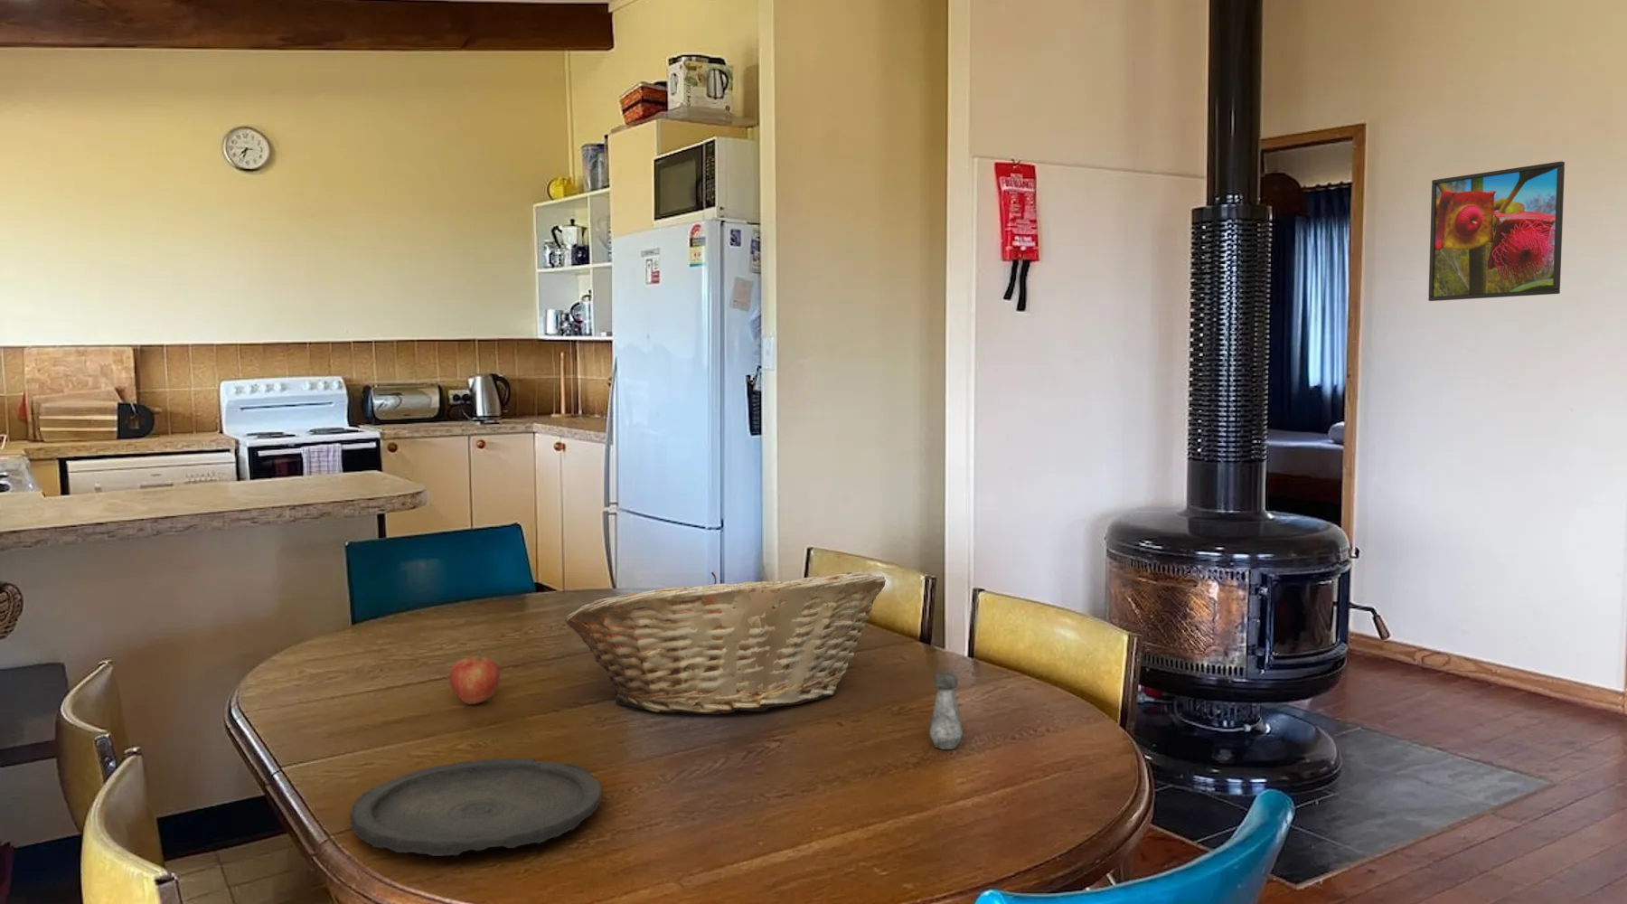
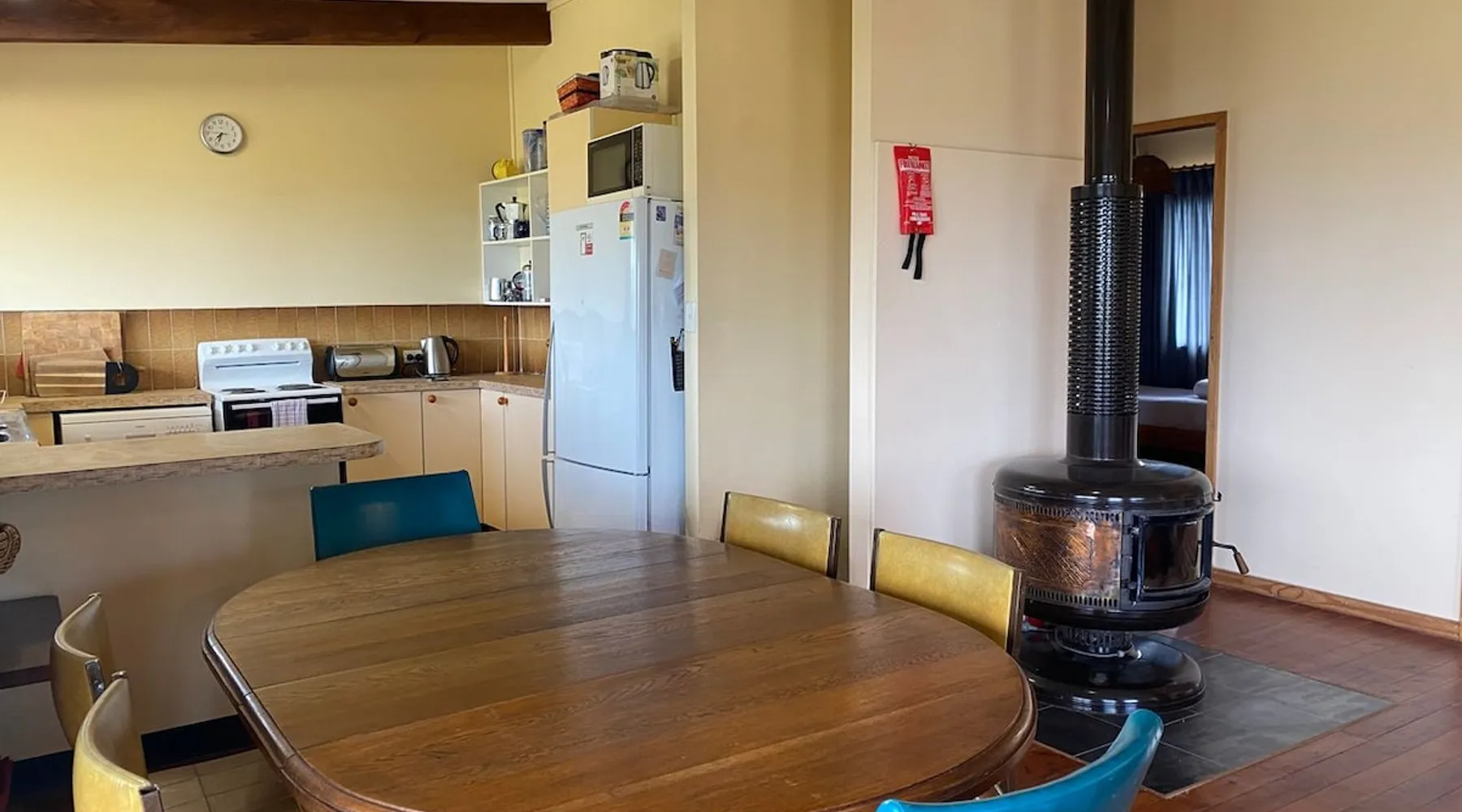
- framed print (1493, 234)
- fruit basket (729, 628)
- plate (480, 805)
- apple (474, 676)
- salt shaker (946, 709)
